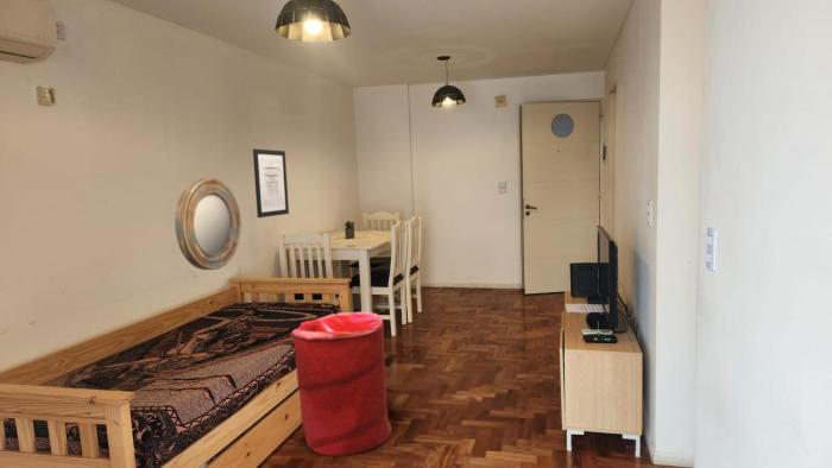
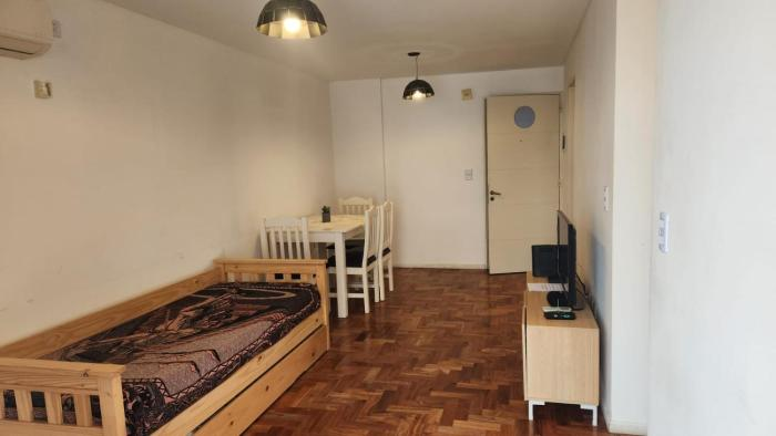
- wall art (271, 183)
- laundry hamper (341, 378)
- home mirror (210, 223)
